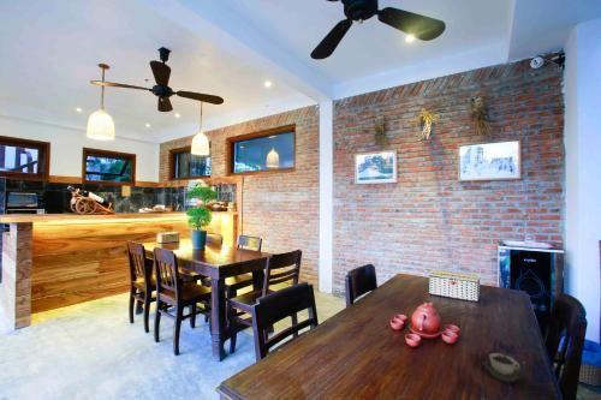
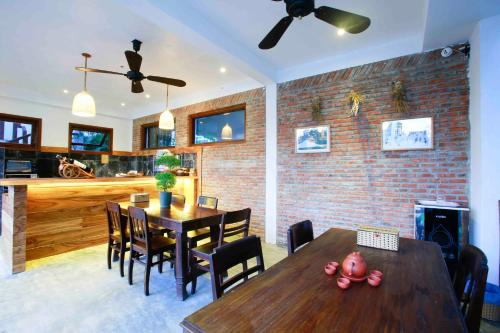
- cup (502, 366)
